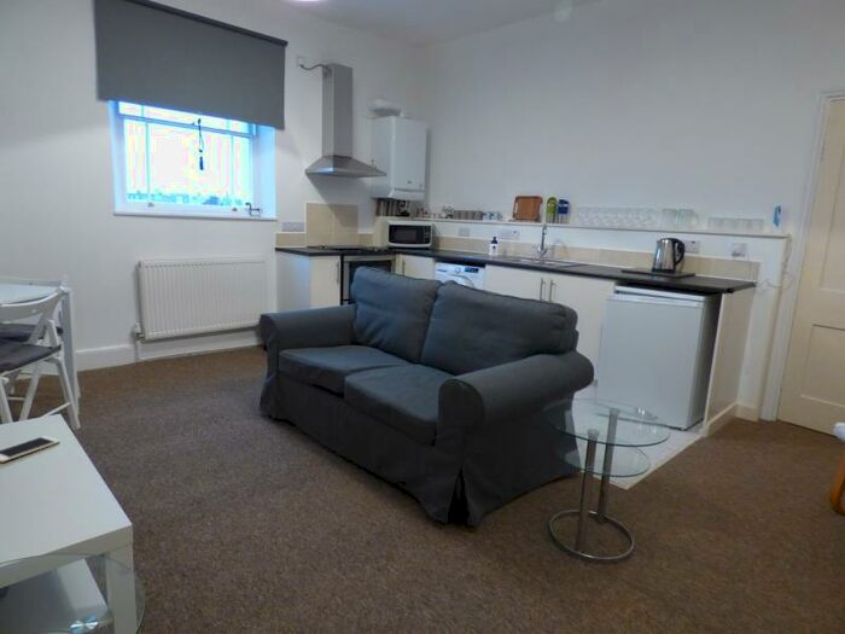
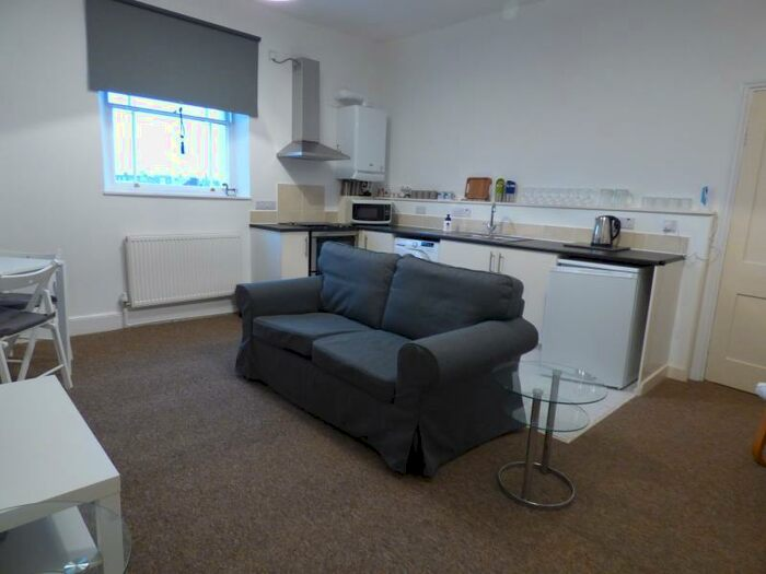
- cell phone (24, 448)
